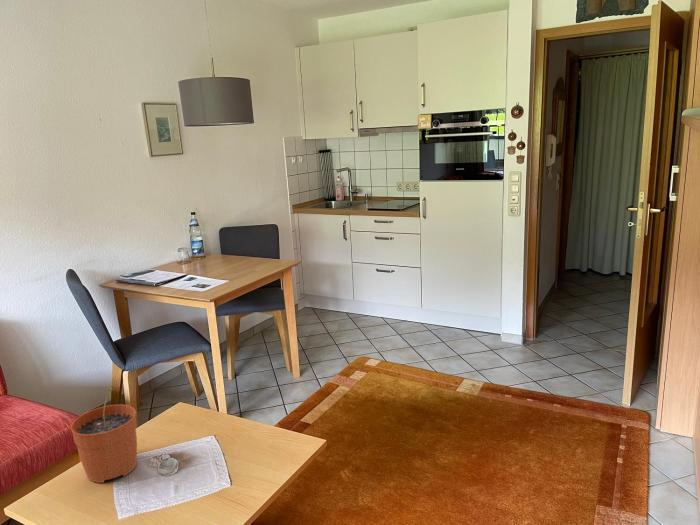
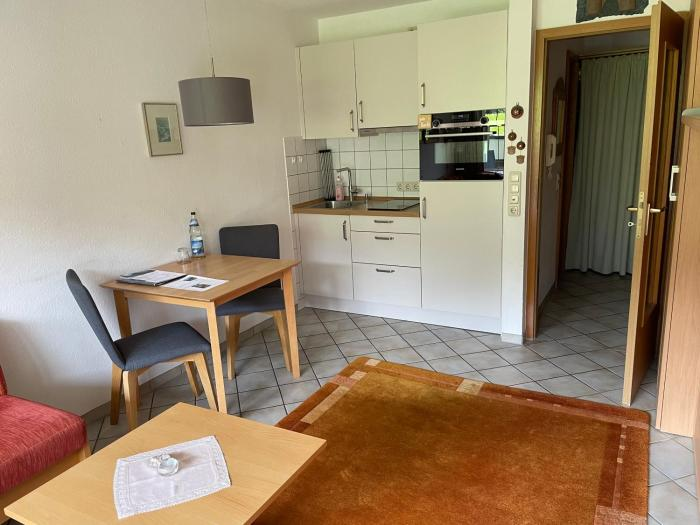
- plant pot (106, 431)
